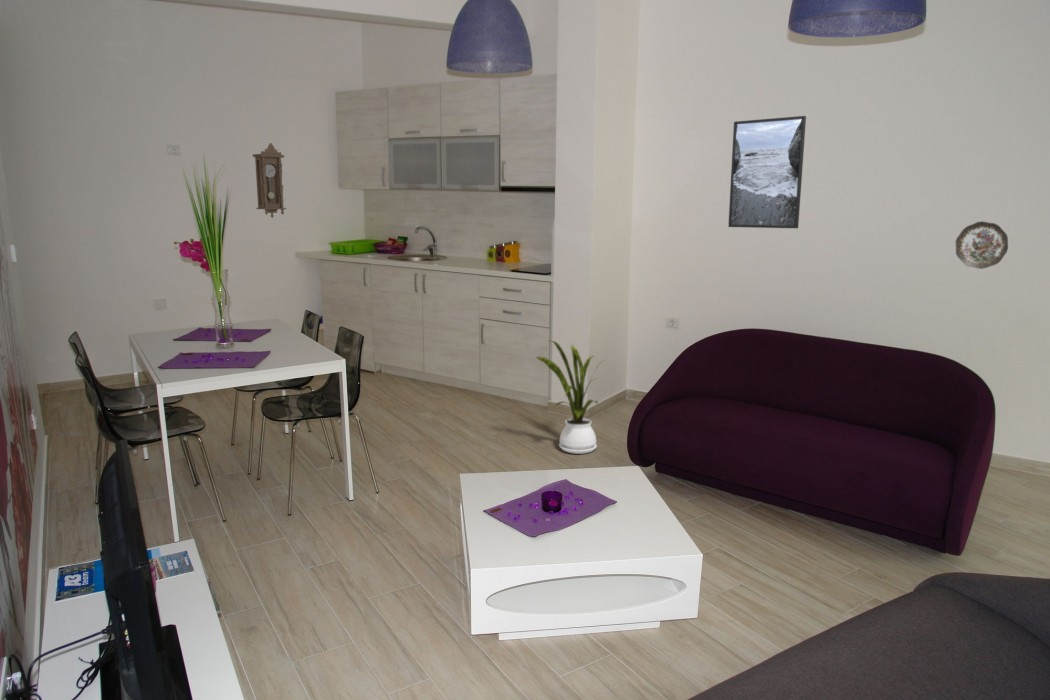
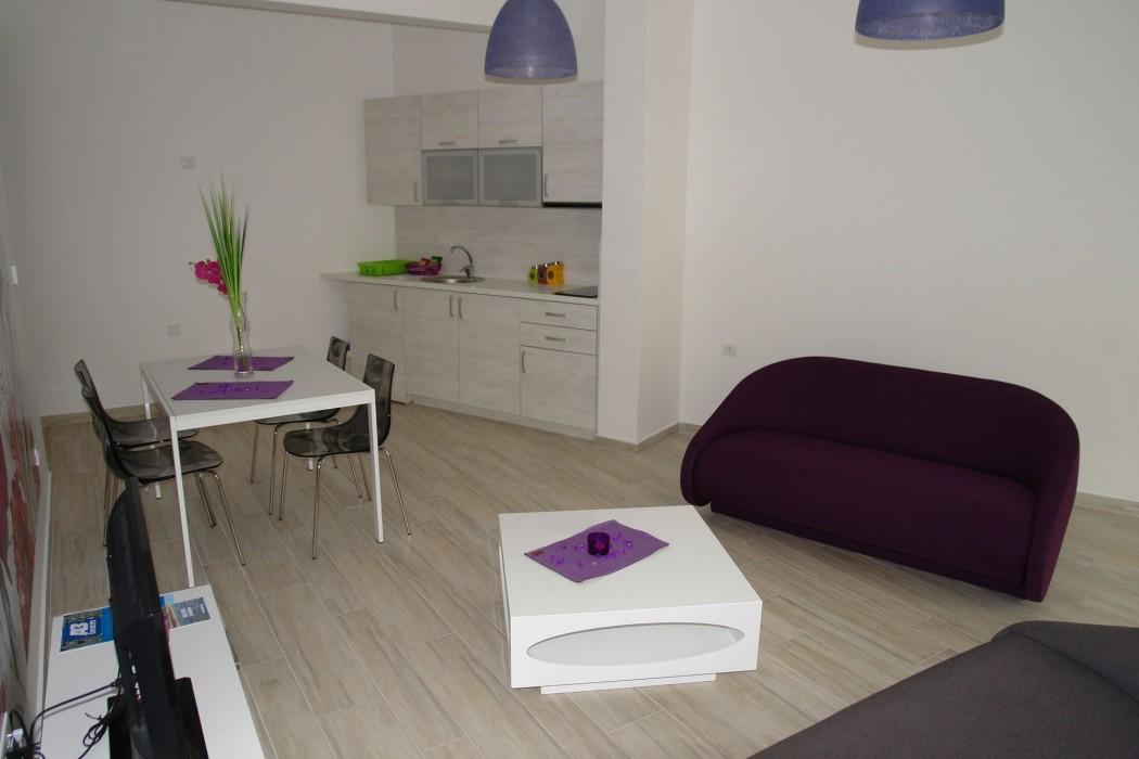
- house plant (574, 393)
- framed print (765, 174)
- decorative plate (981, 245)
- pendulum clock (269, 181)
